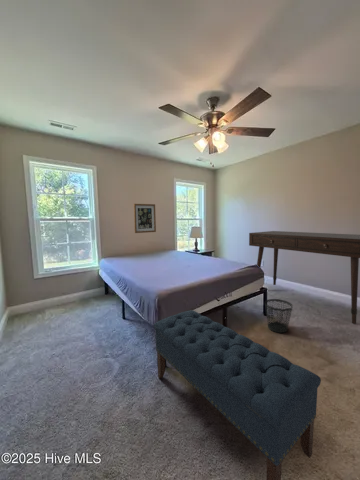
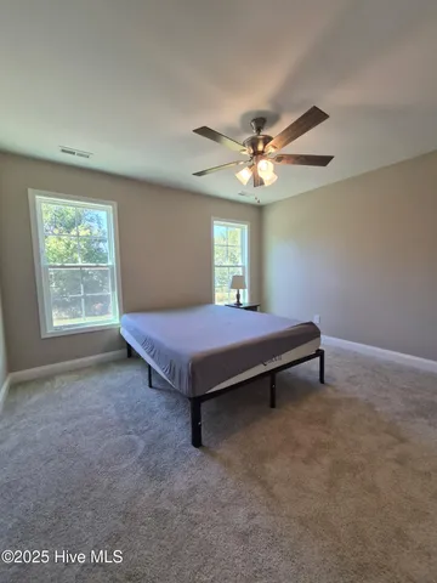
- desk (311, 252)
- bench (219, 374)
- wastebasket (278, 316)
- wall art (145, 218)
